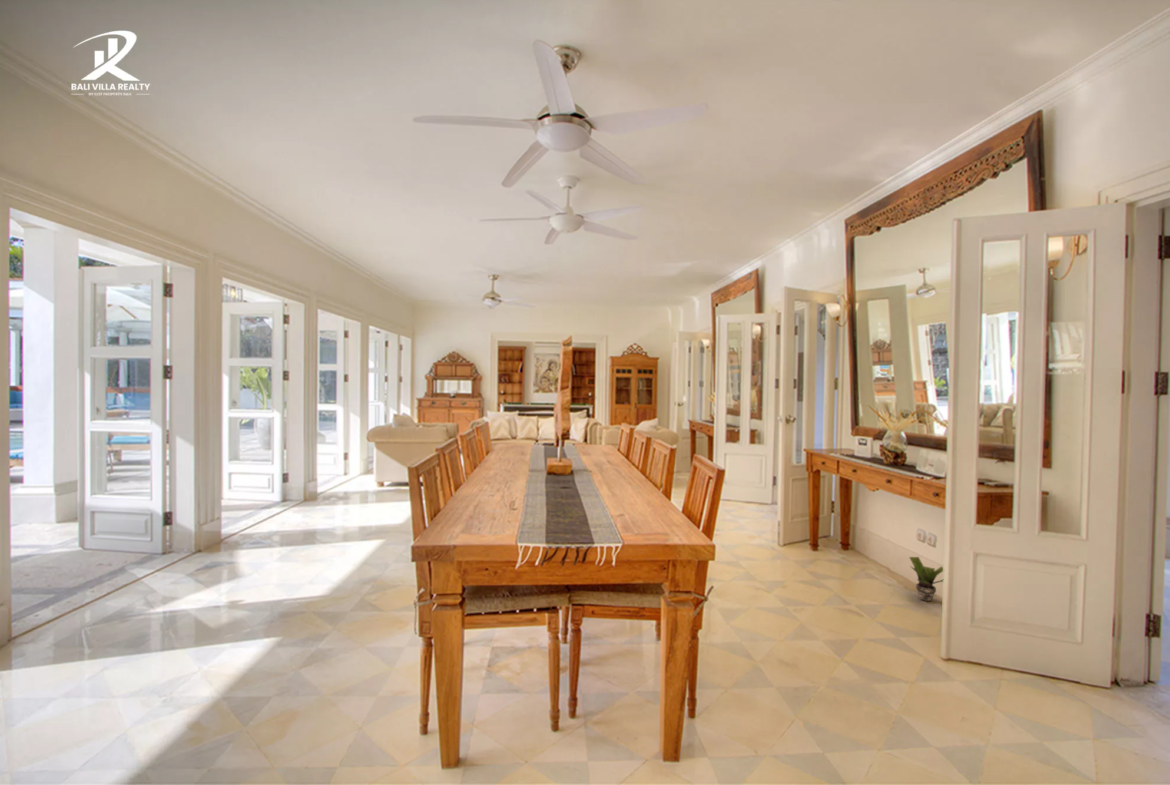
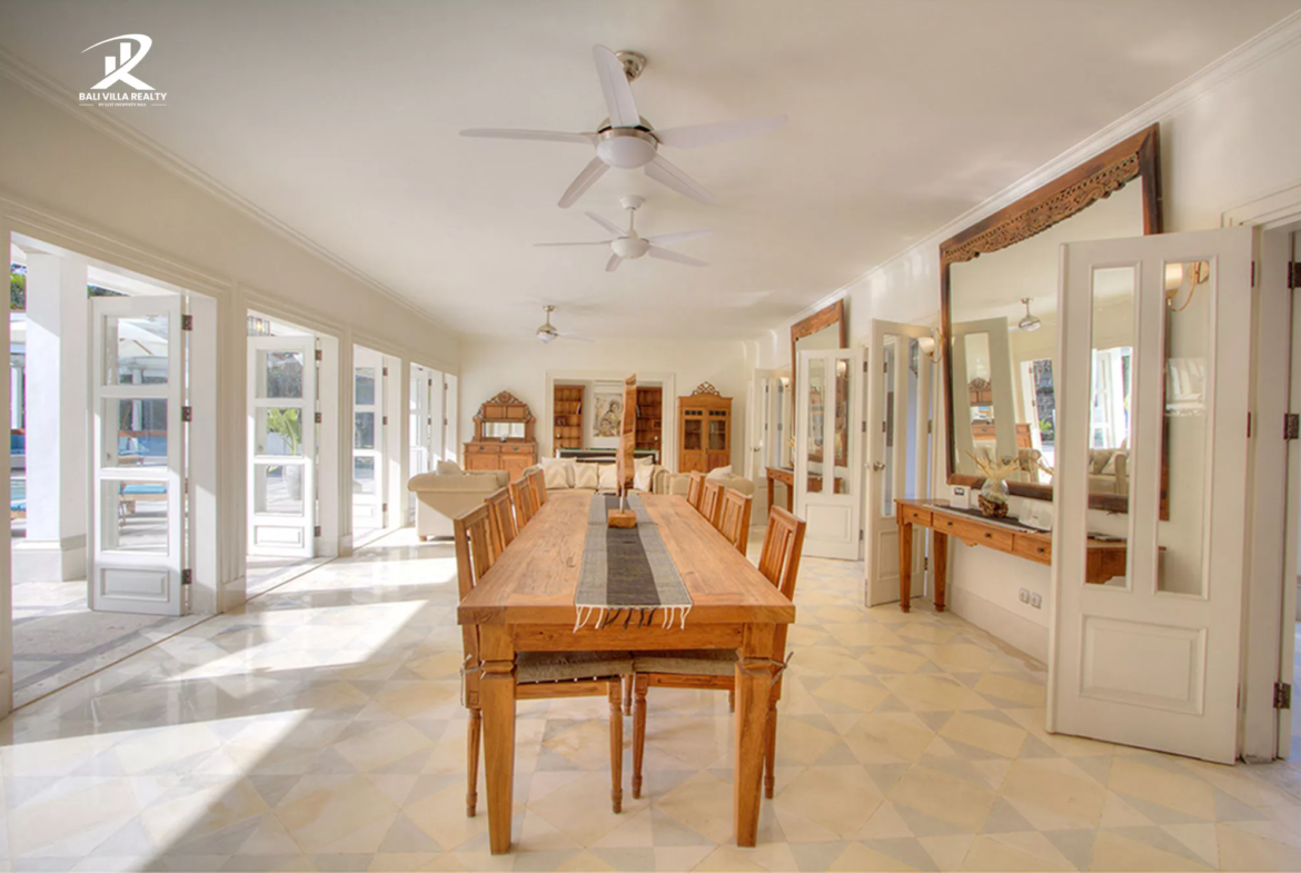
- potted plant (925, 581)
